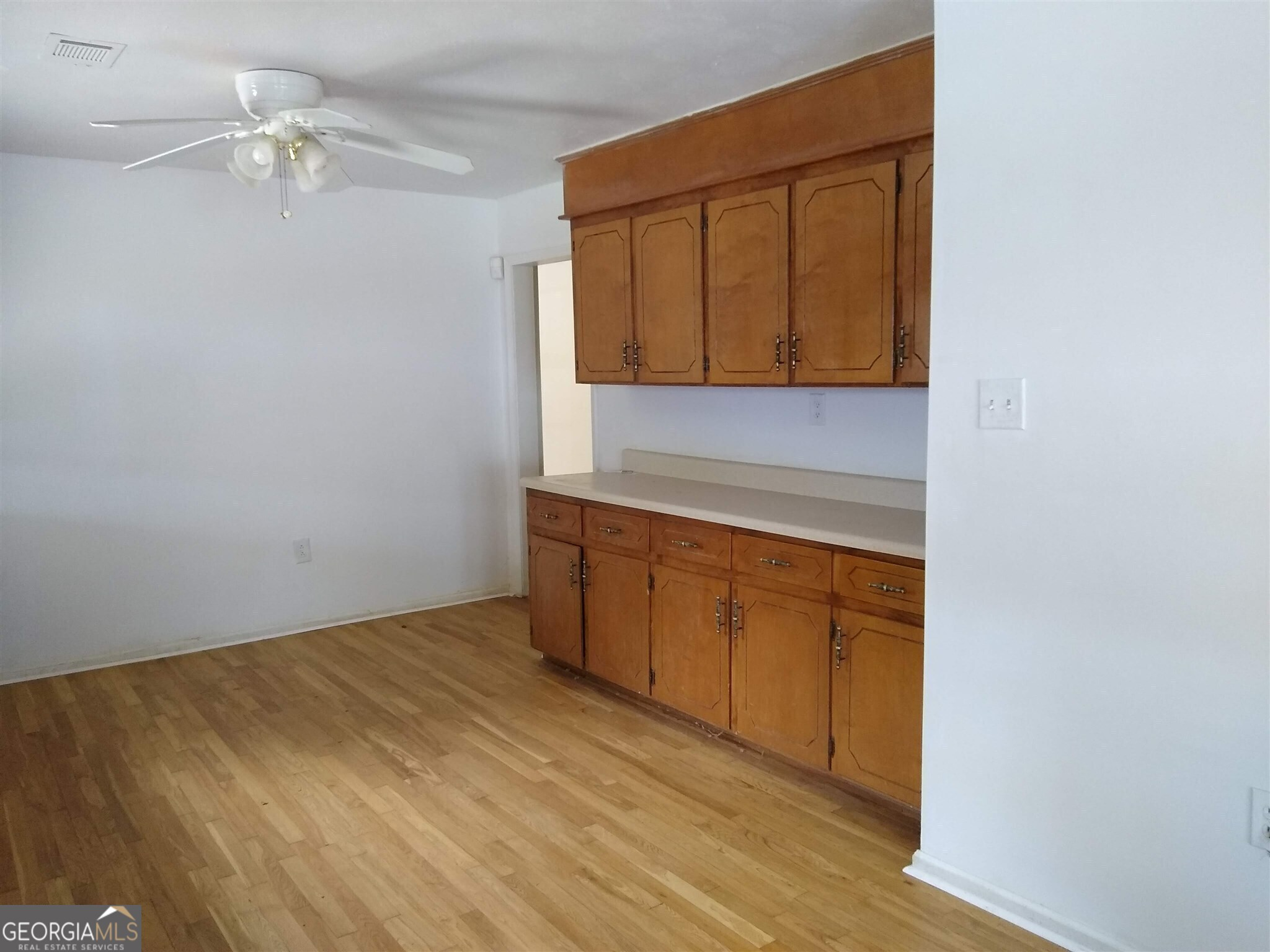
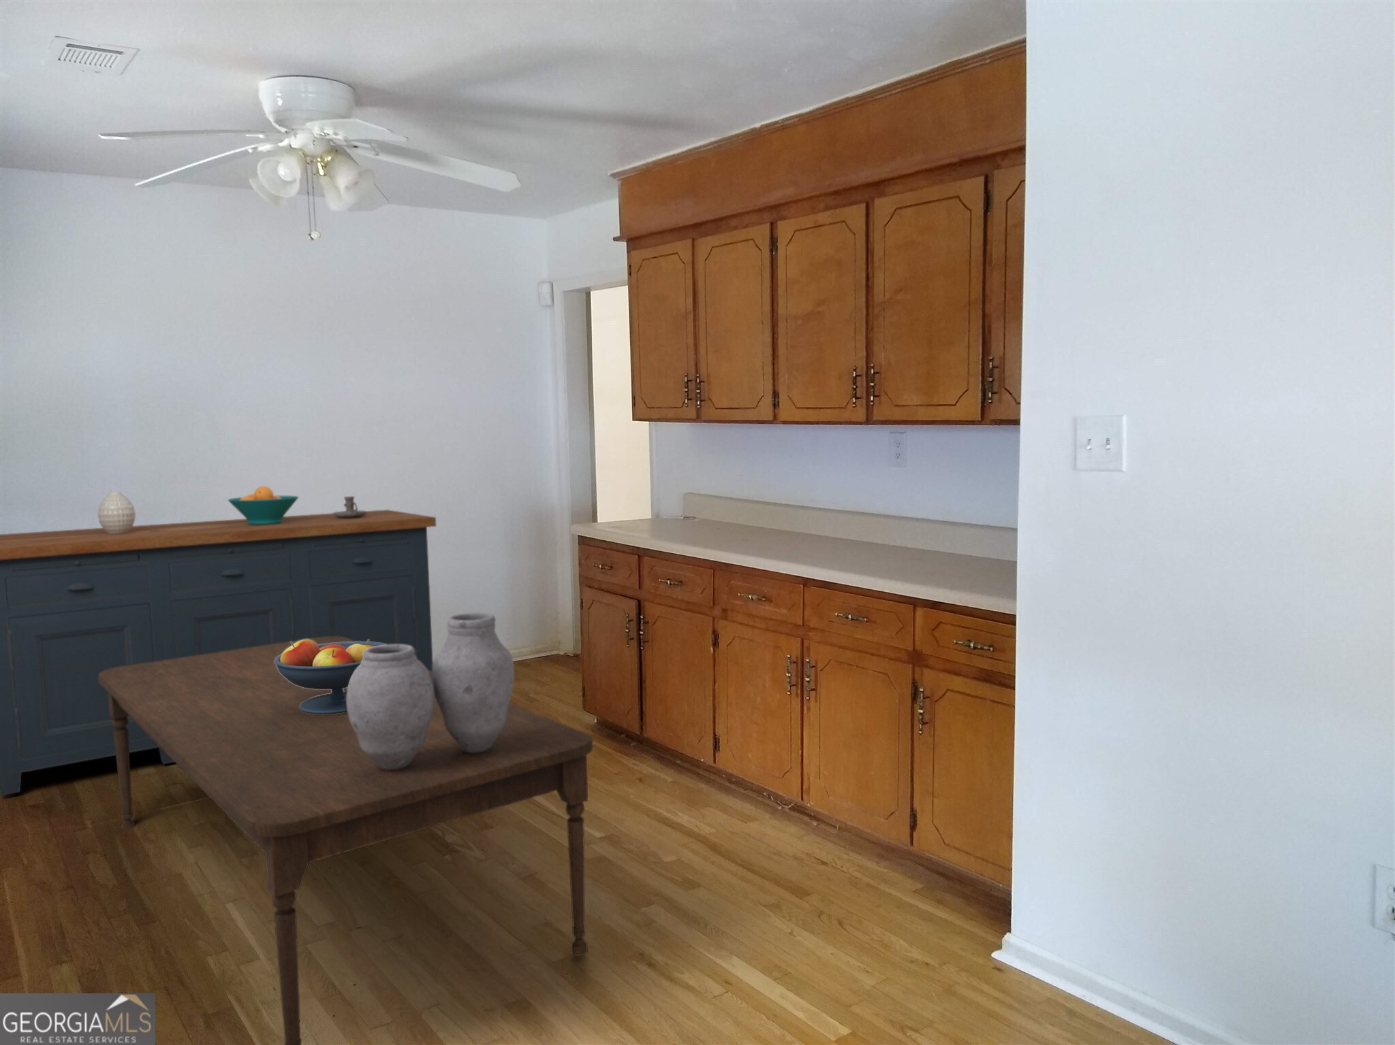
+ vase (116, 512)
+ dining table (316, 791)
+ vase (433, 689)
+ candle holder (350, 507)
+ sideboard (222, 631)
+ fruit bowl (336, 668)
+ fruit bowl (264, 504)
